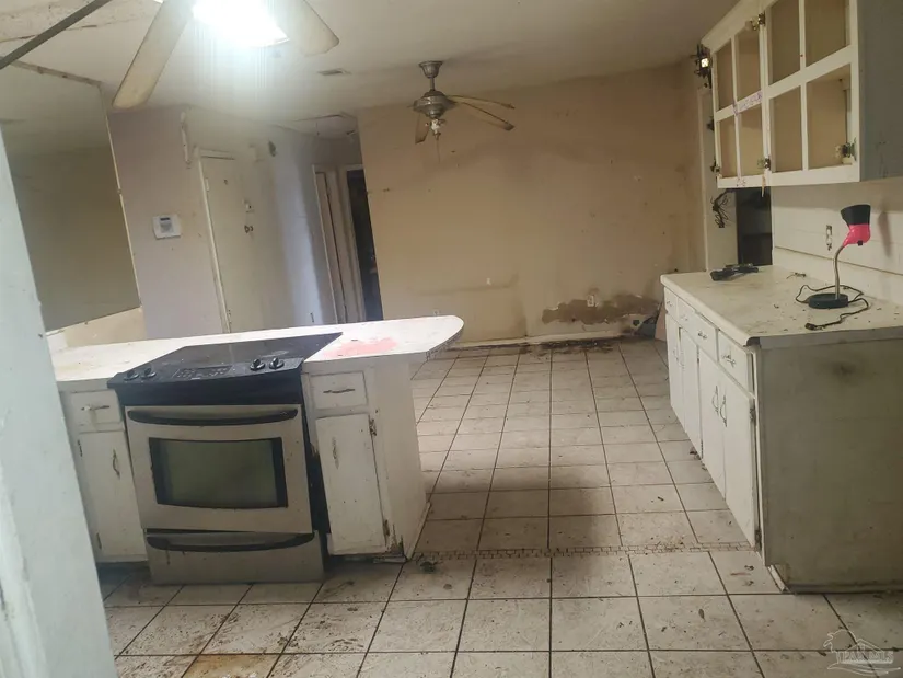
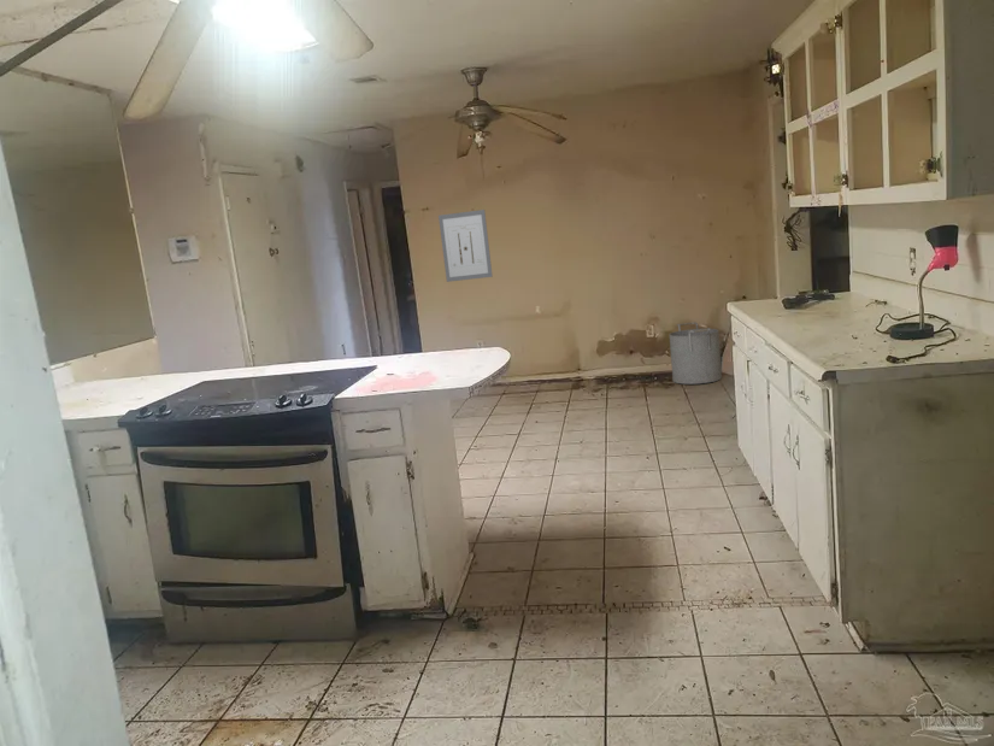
+ bucket (694, 352)
+ wall art (465, 246)
